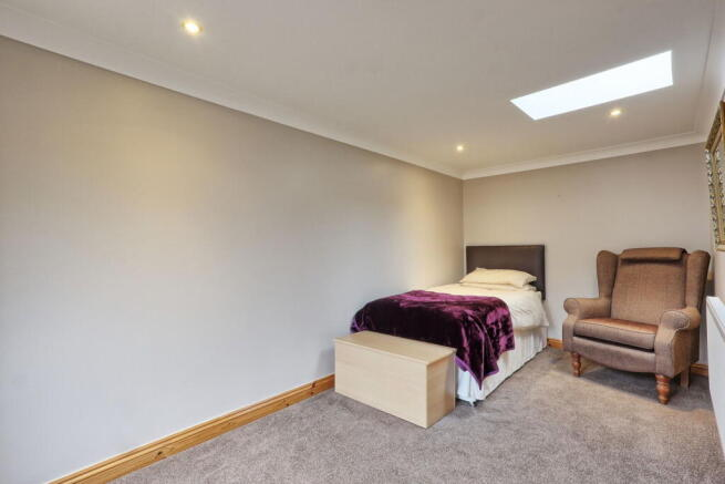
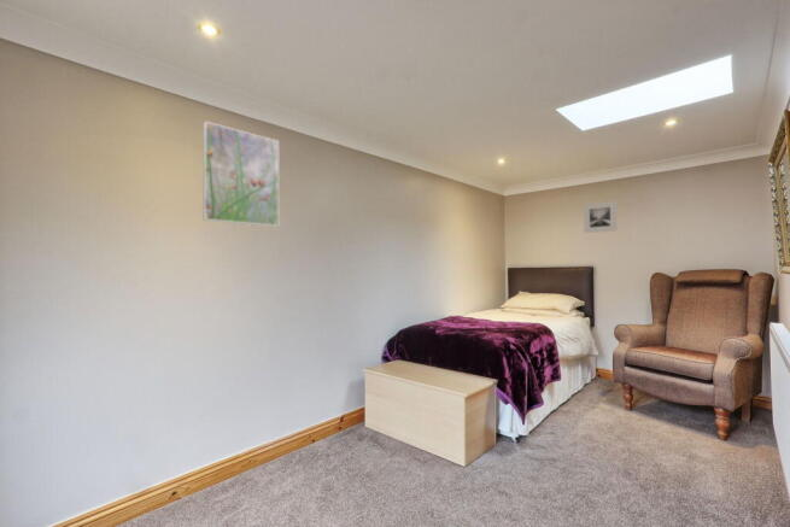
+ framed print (242, 177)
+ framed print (599, 217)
